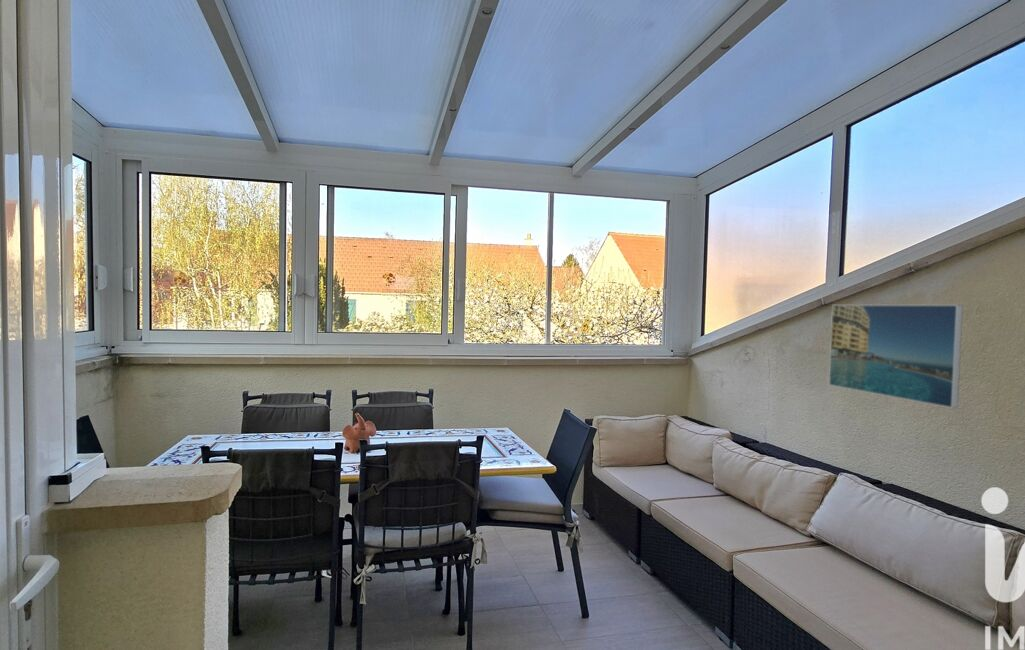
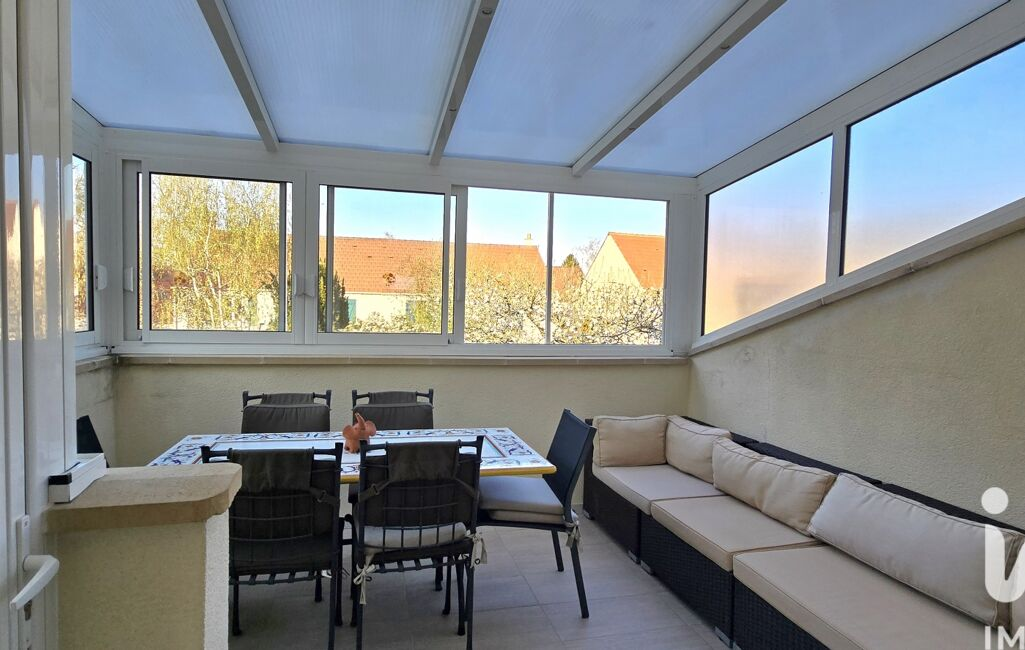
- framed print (887, 350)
